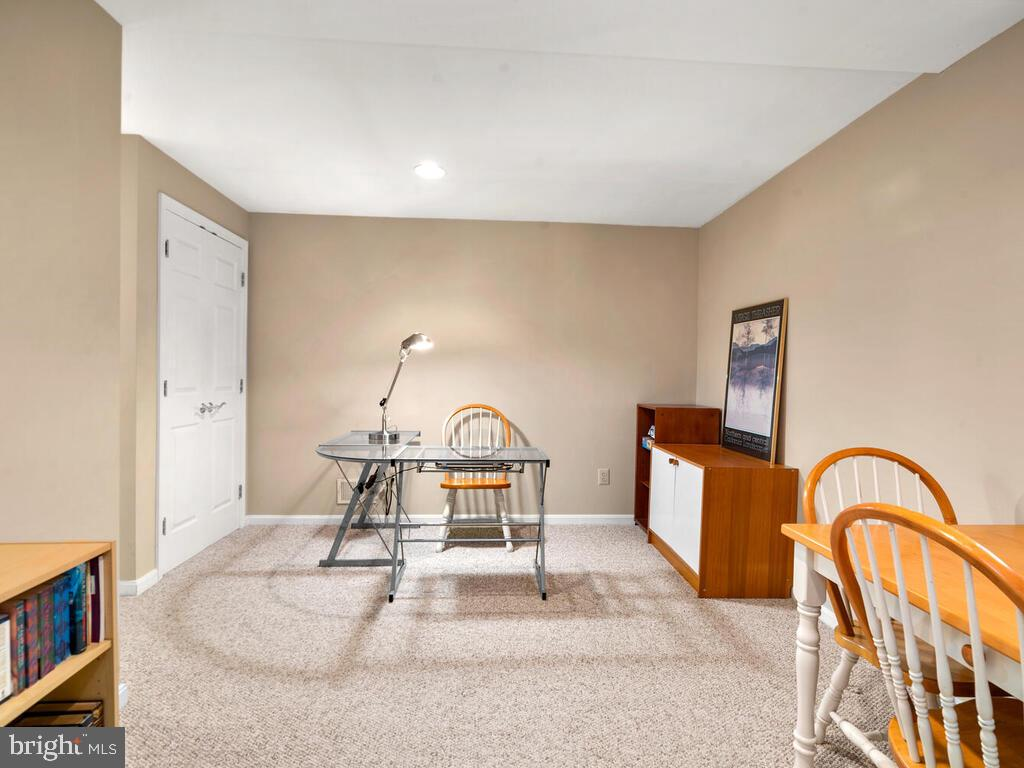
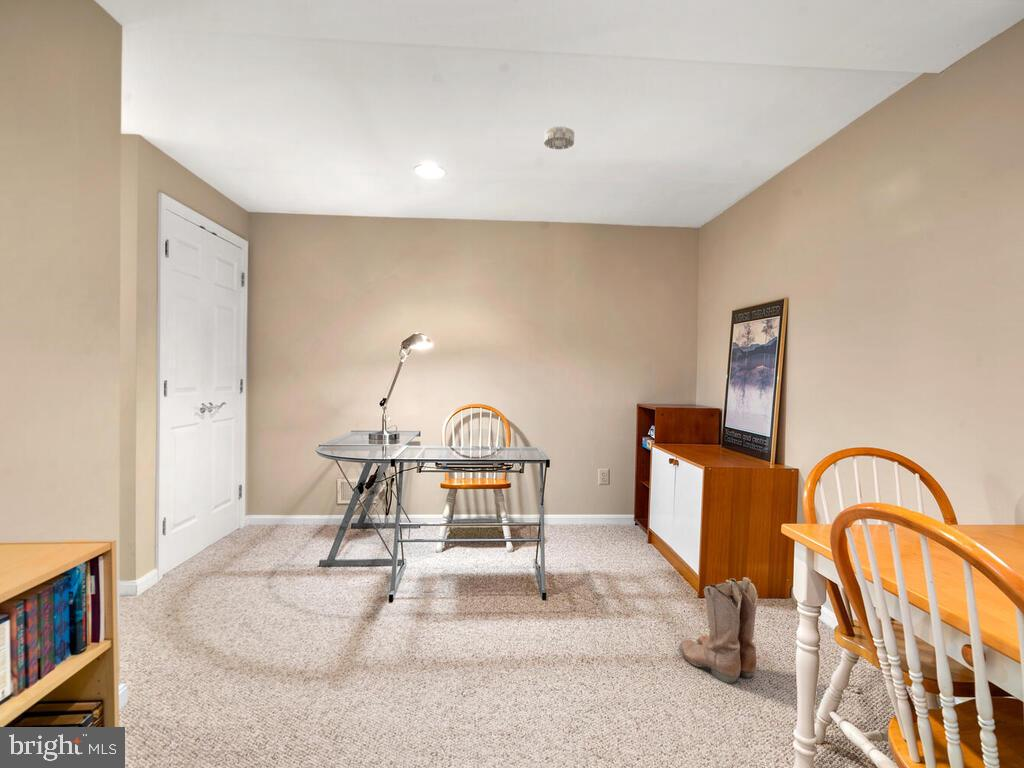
+ boots (717, 618)
+ smoke detector (559, 137)
